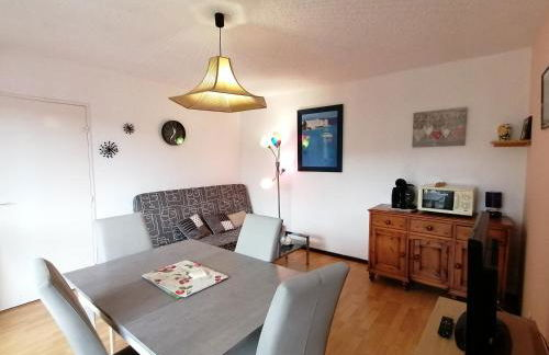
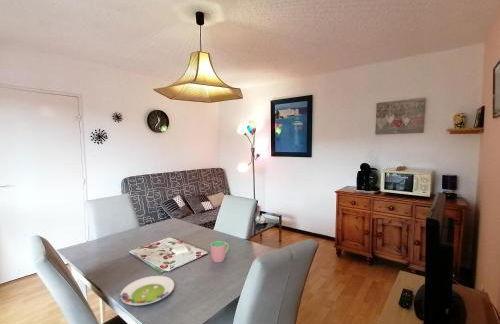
+ salad plate (148, 290)
+ cup (220, 251)
